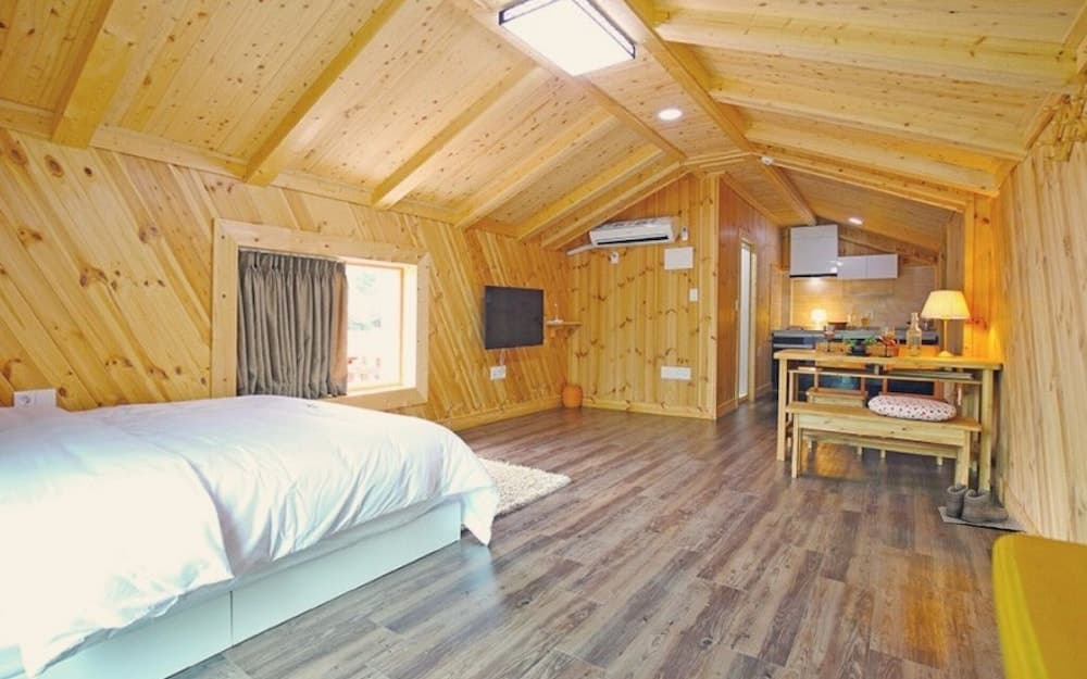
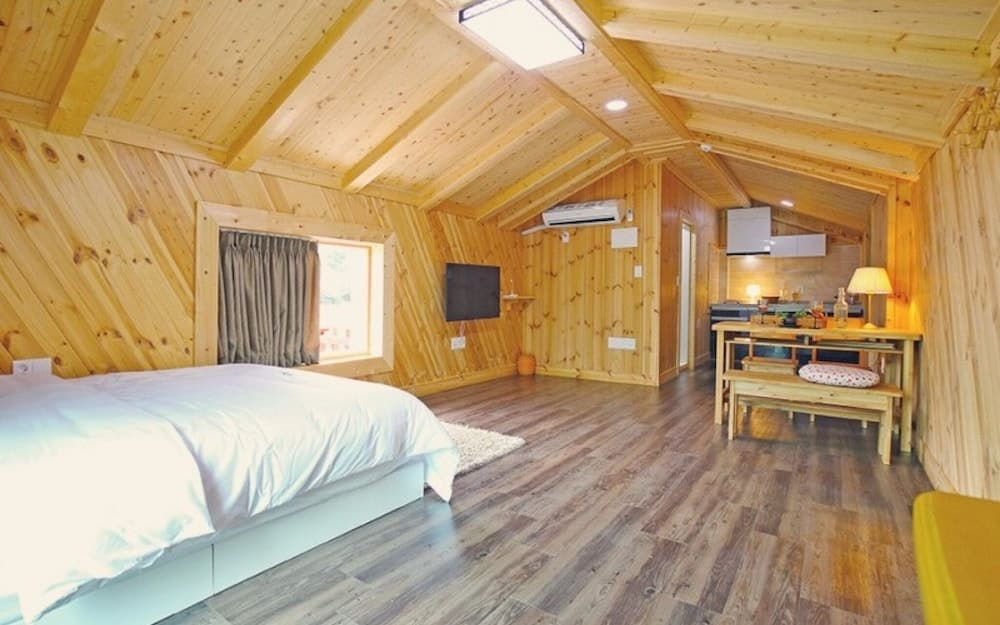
- boots (978, 502)
